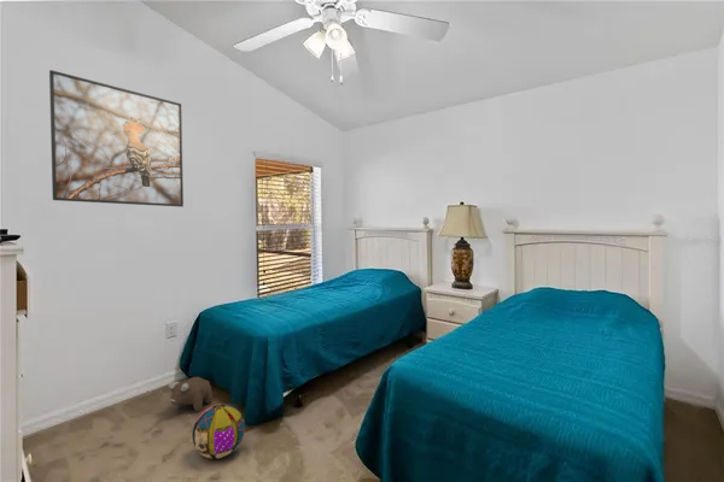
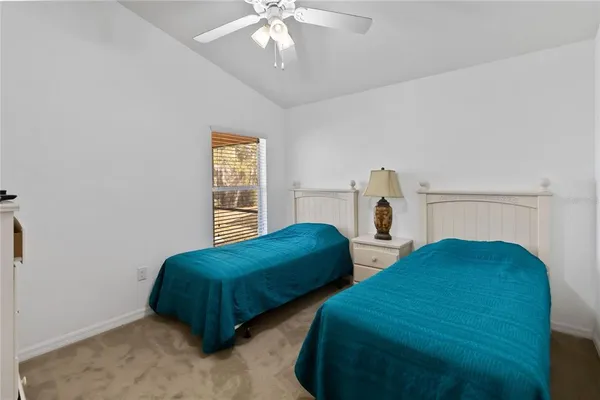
- ball (218, 430)
- plush toy (191, 393)
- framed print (123, 146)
